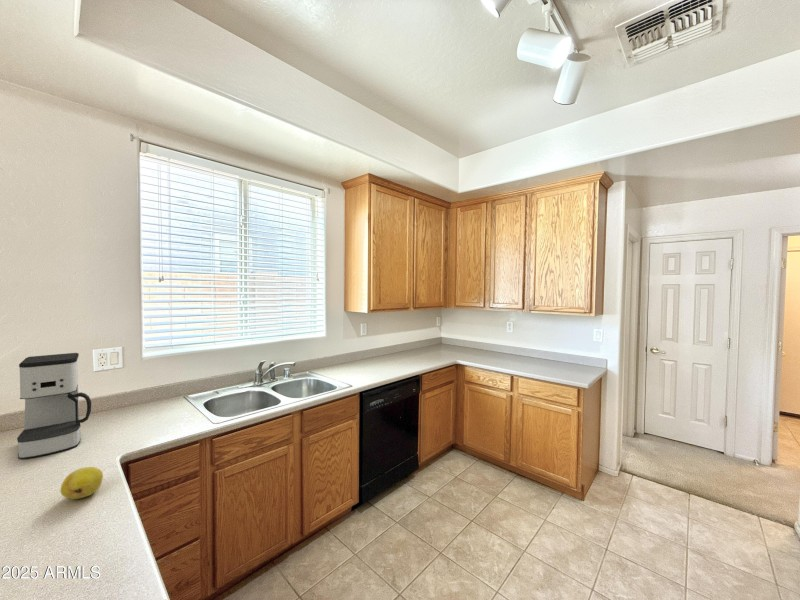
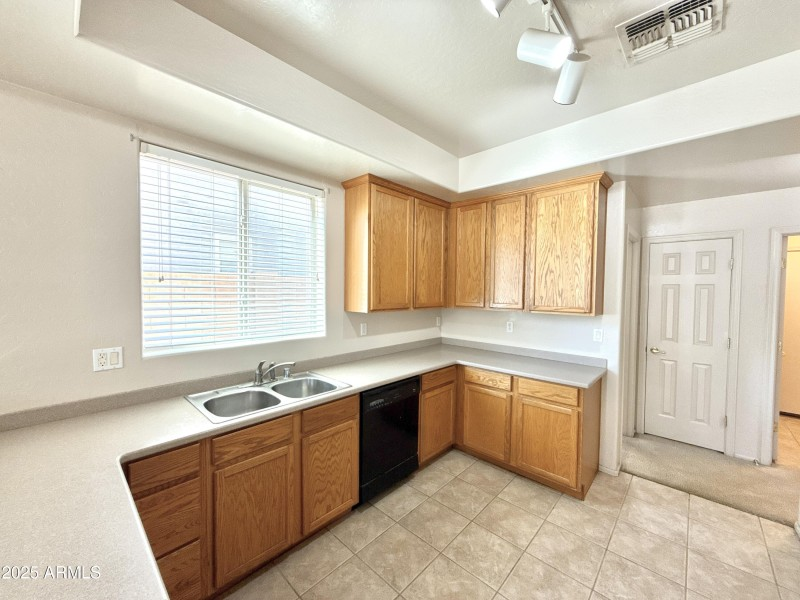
- coffee maker (56, 400)
- fruit (82, 483)
